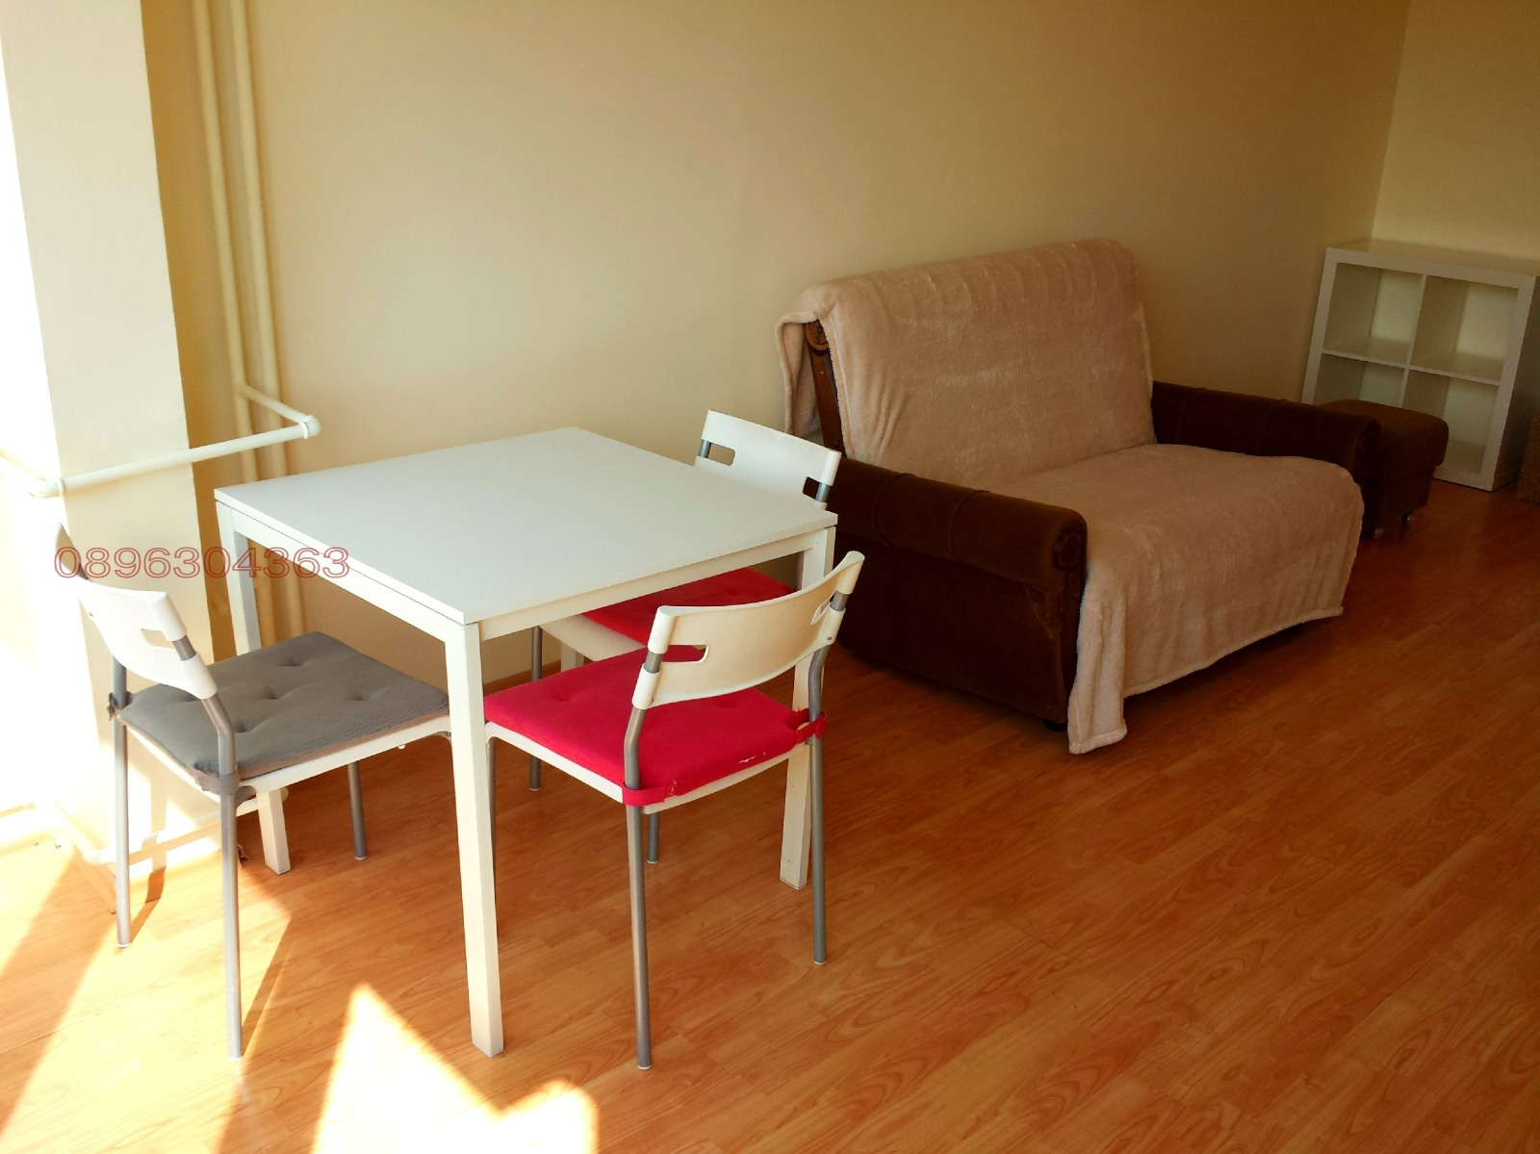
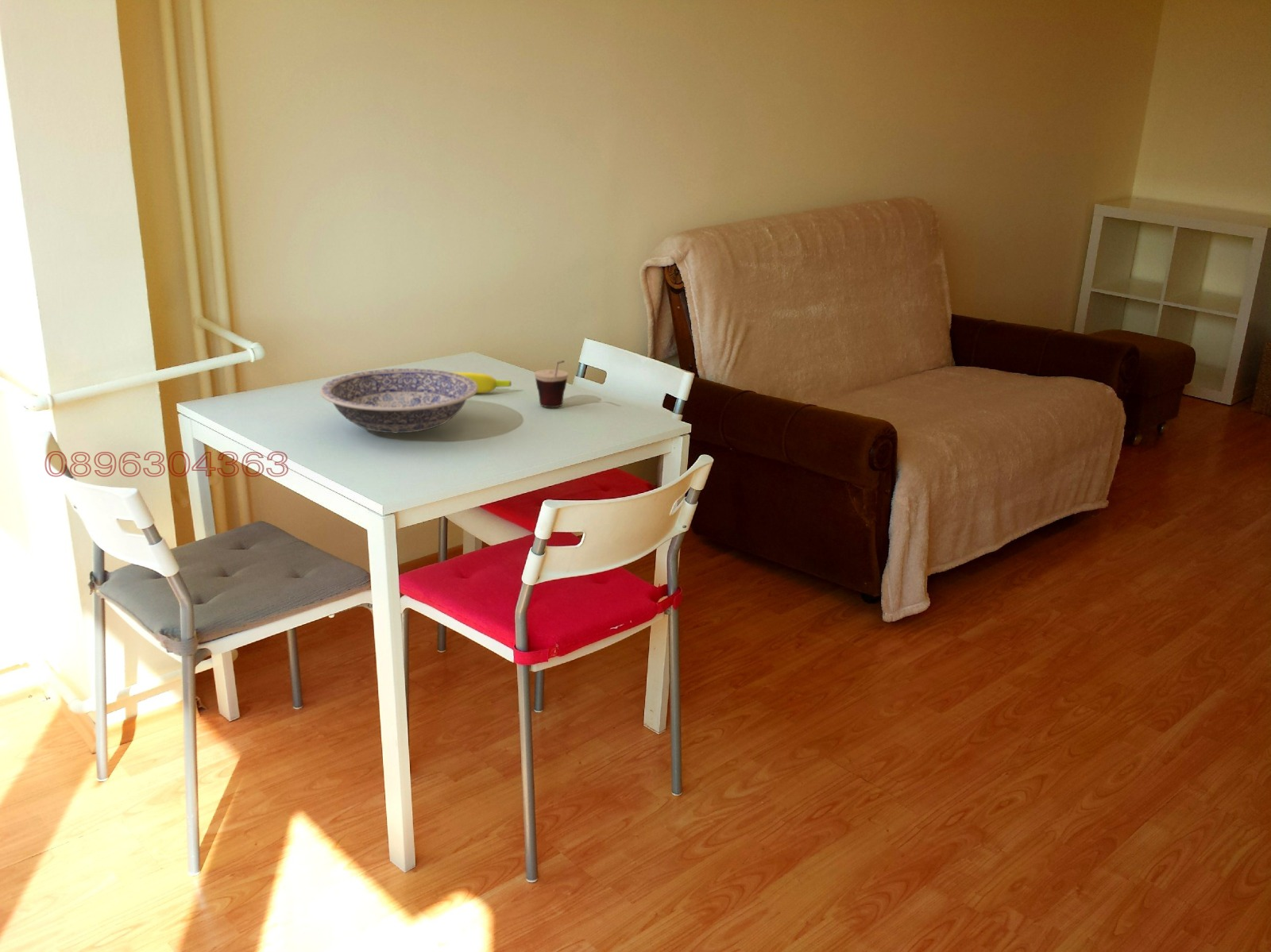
+ bowl (400, 407)
+ banana (466, 376)
+ cup (554, 381)
